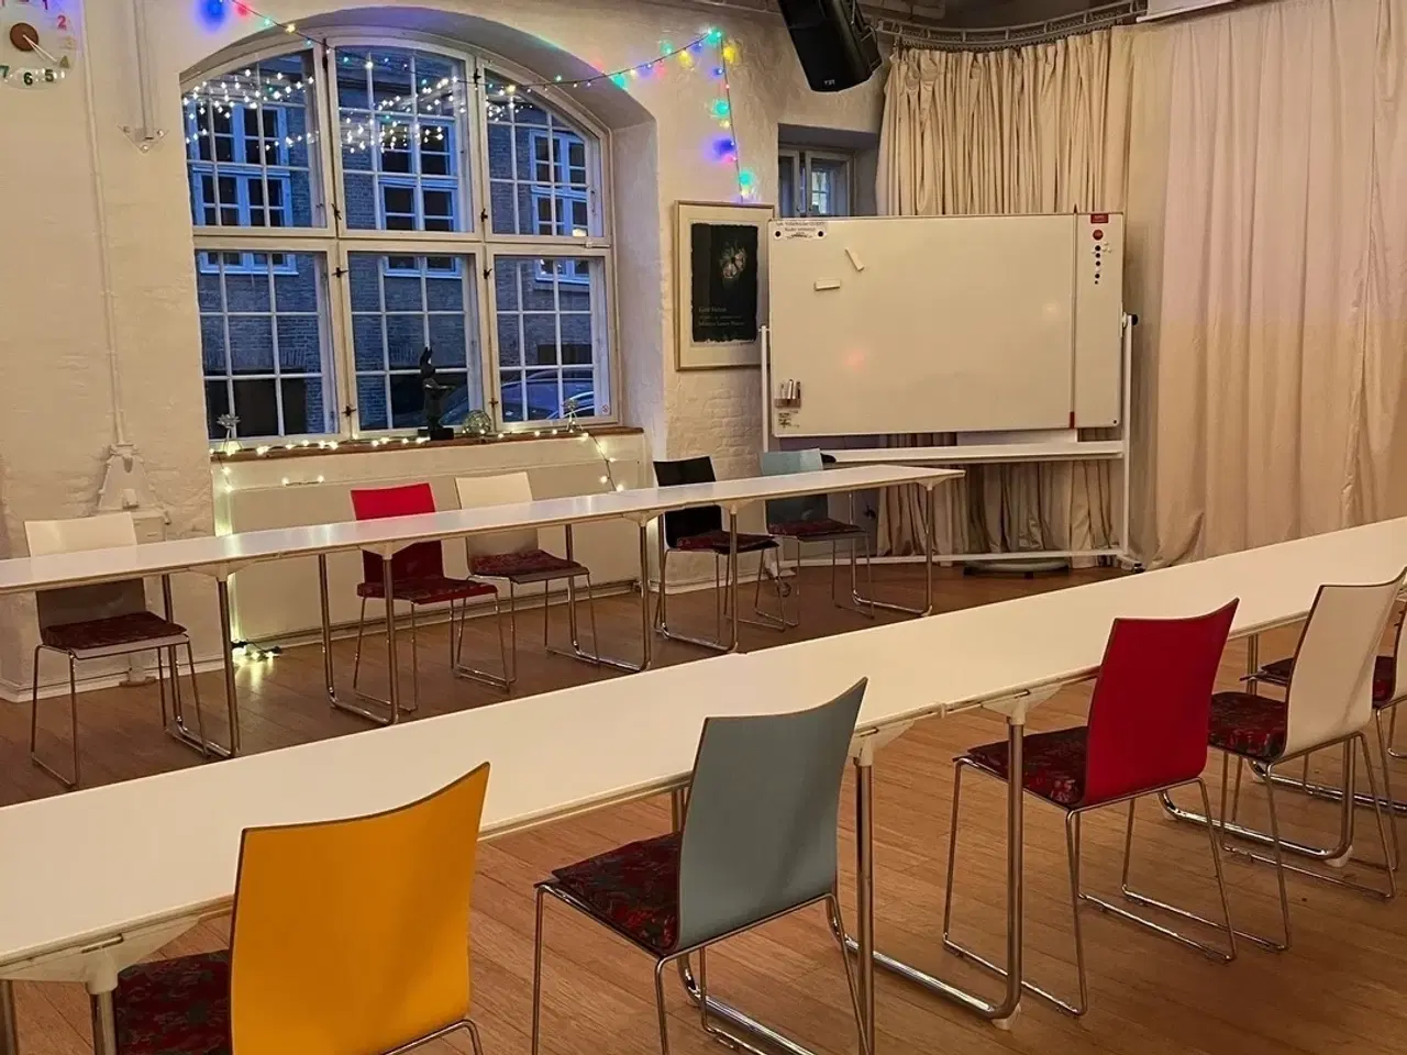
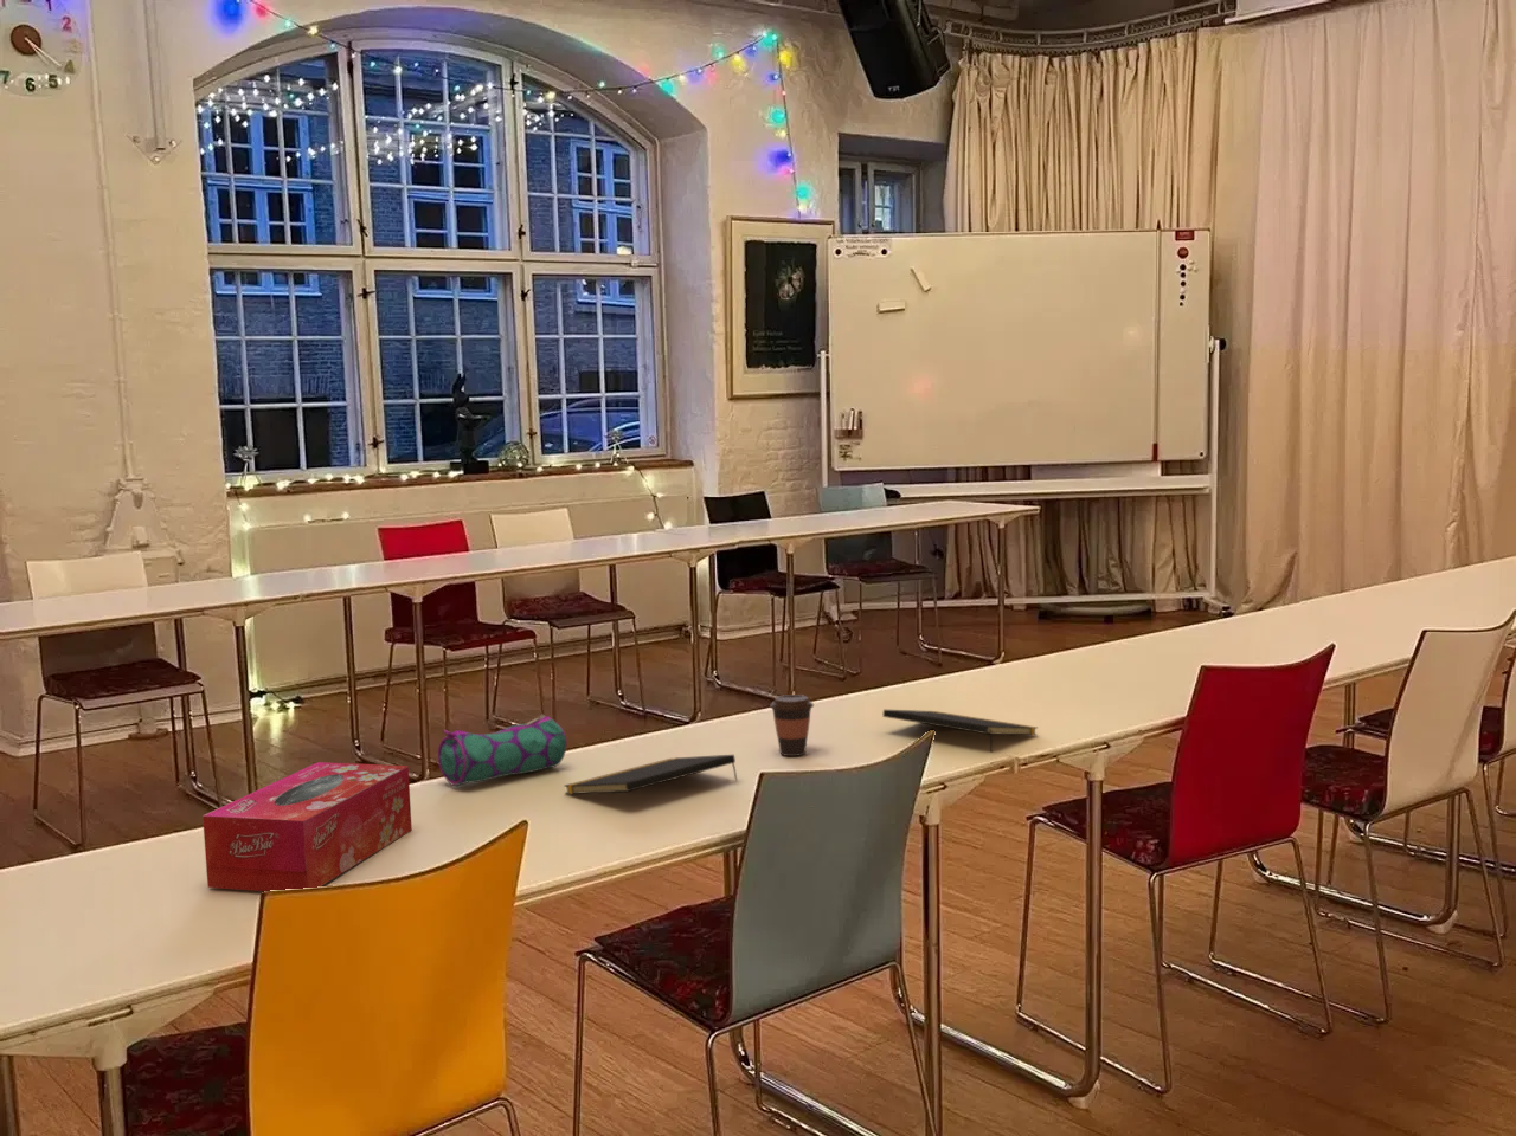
+ pencil case (503, 748)
+ coffee cup (791, 726)
+ notepad (960, 722)
+ tissue box (313, 822)
+ notepad (651, 774)
